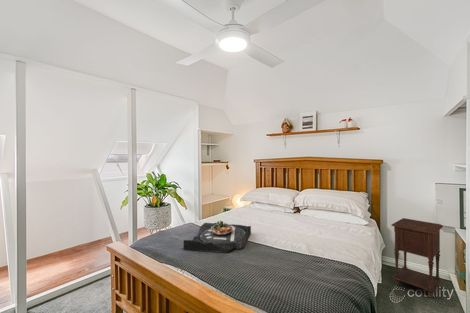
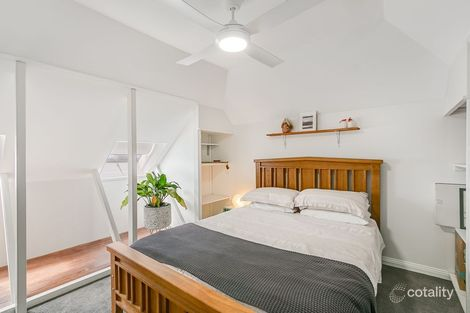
- serving tray (220, 231)
- nightstand (416, 254)
